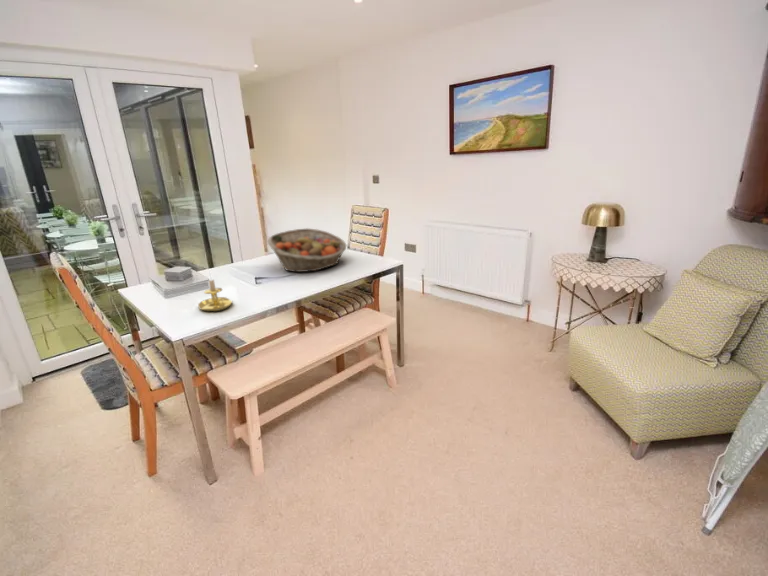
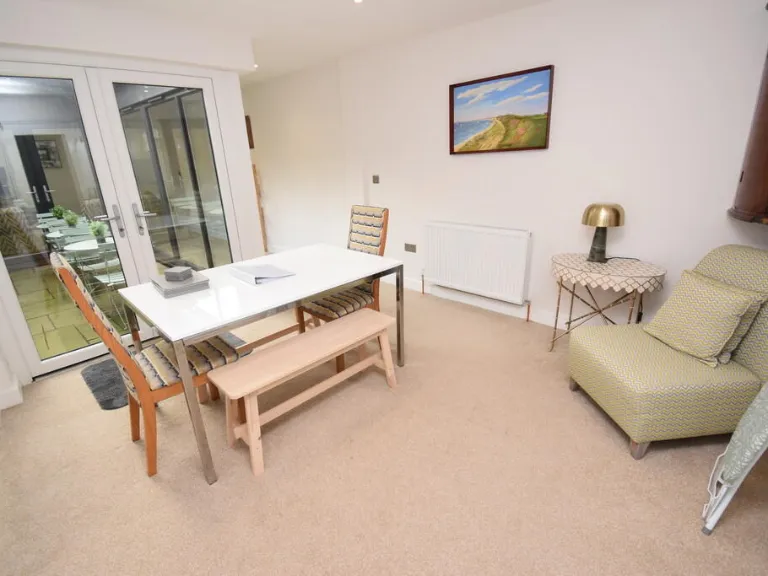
- fruit basket (308, 248)
- candle holder (214, 289)
